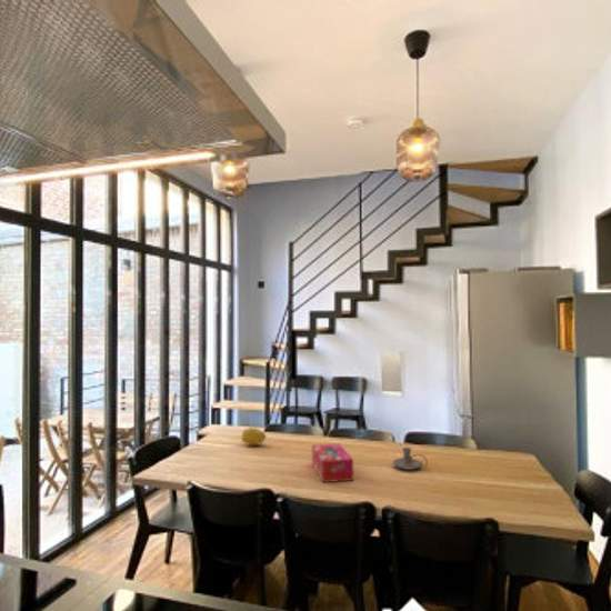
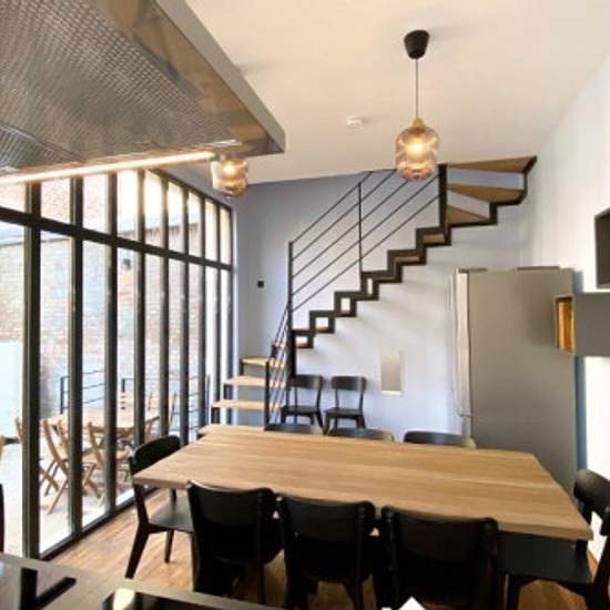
- candle holder (410, 458)
- tissue box (331, 461)
- fruit (253, 435)
